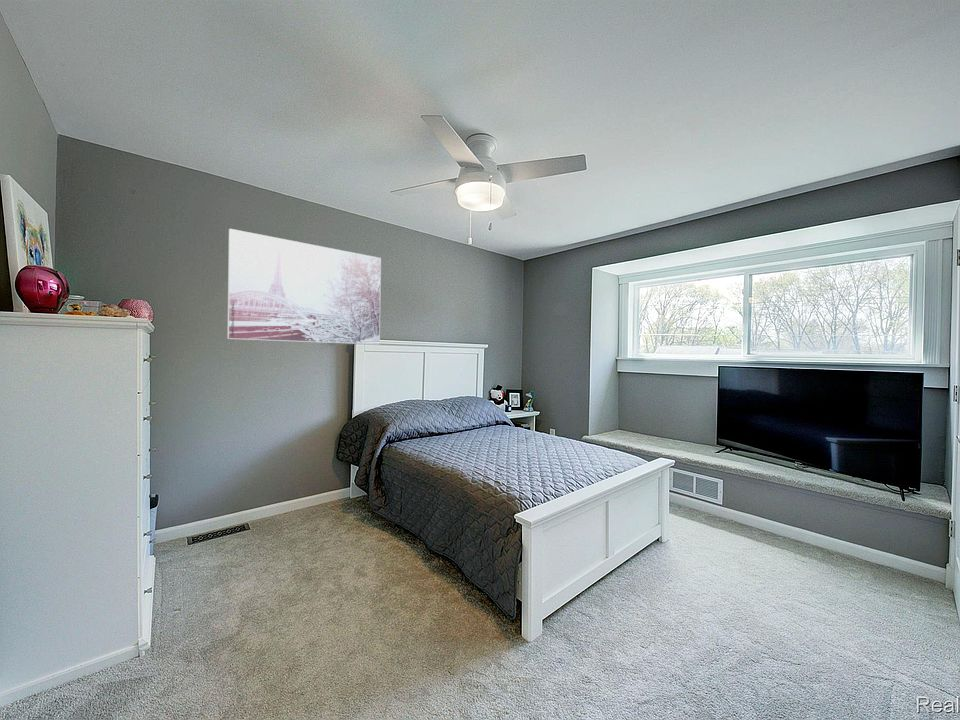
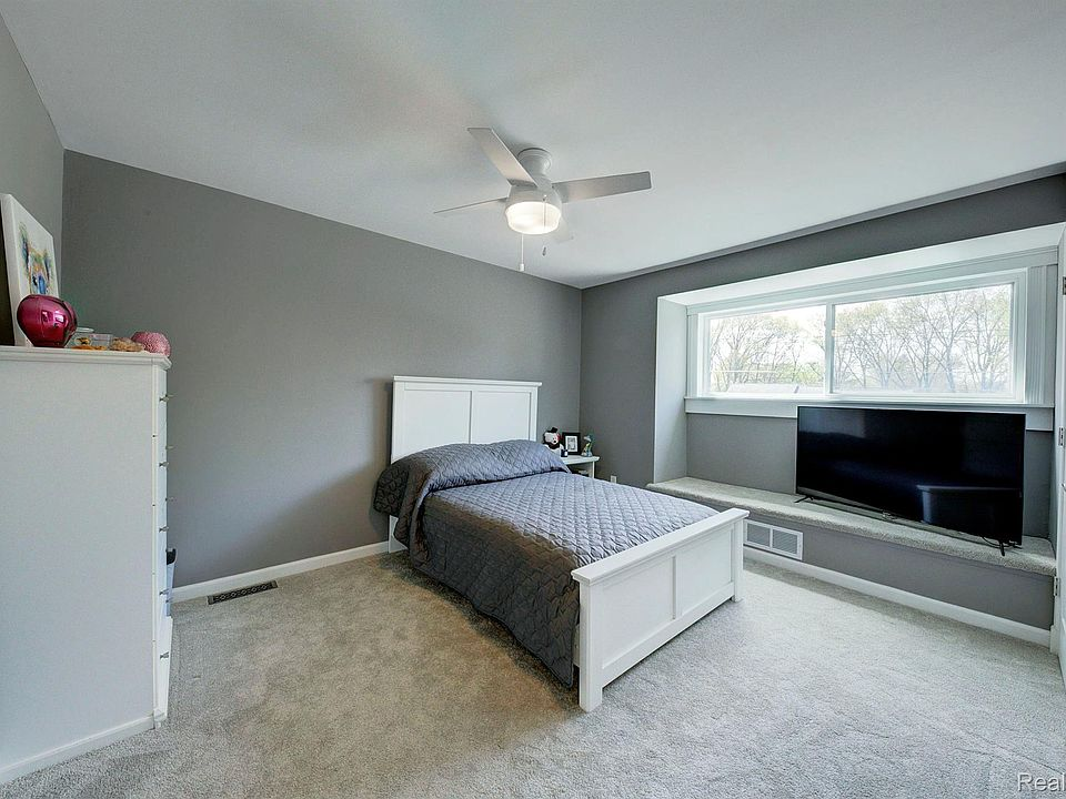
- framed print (313, 293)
